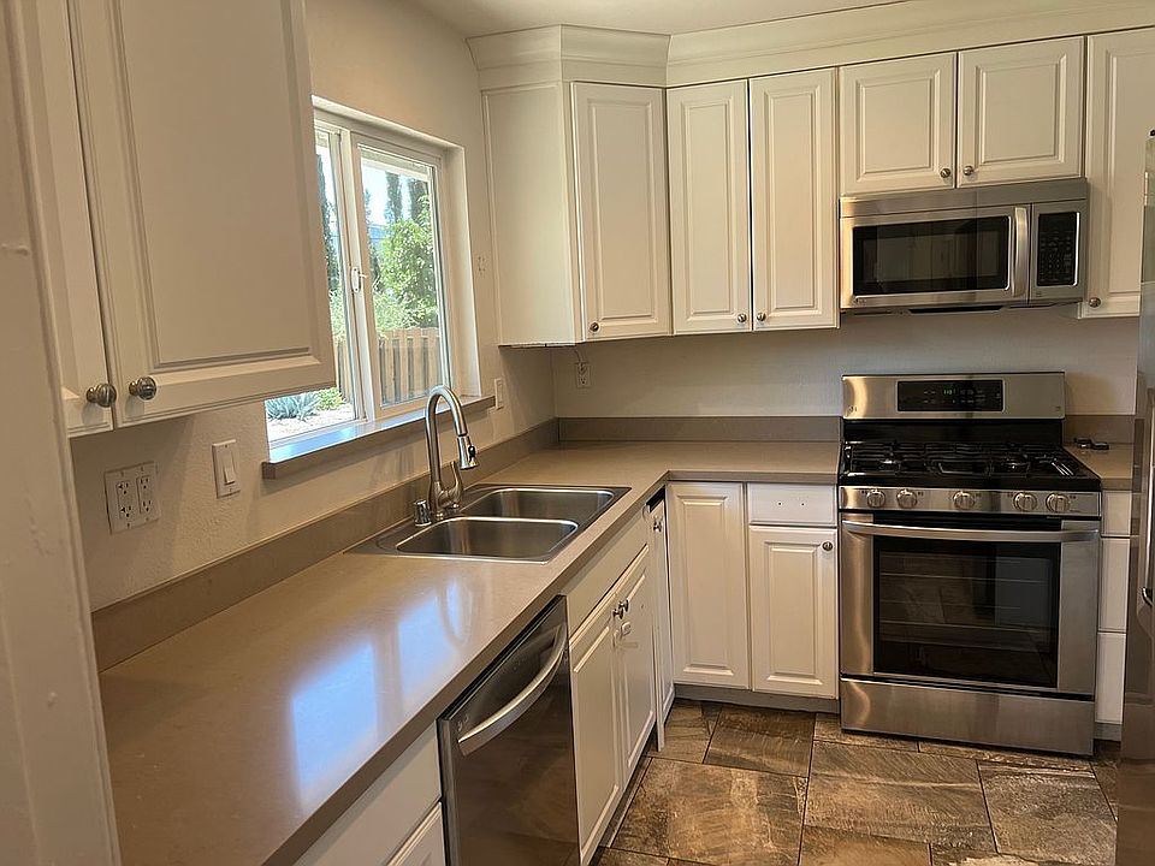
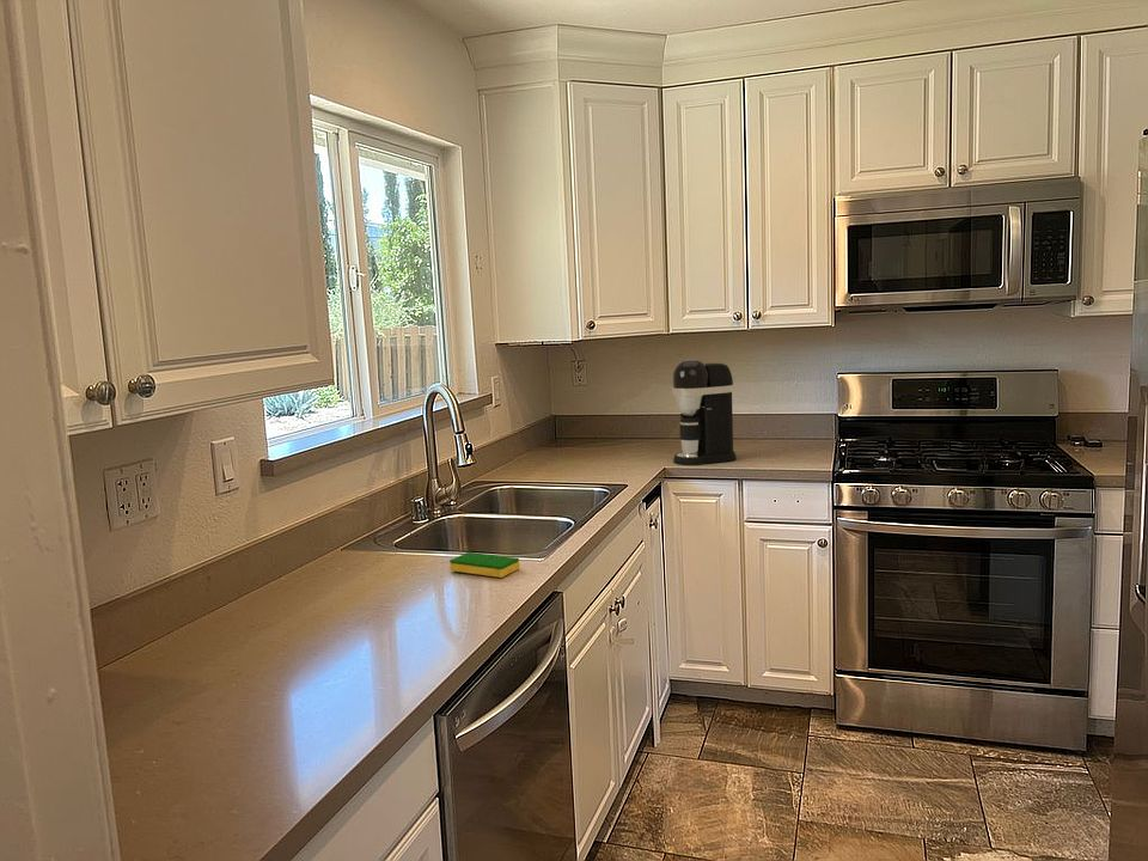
+ coffee maker (703, 409)
+ dish sponge (484, 564)
